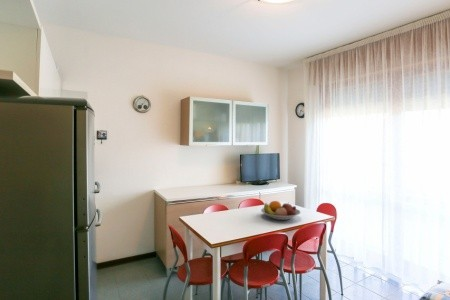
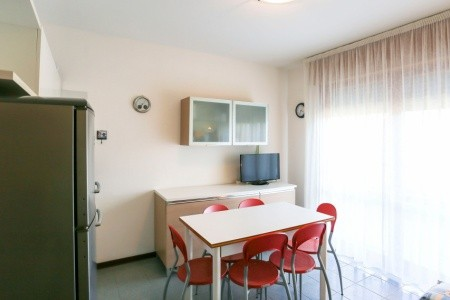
- fruit bowl (280, 209)
